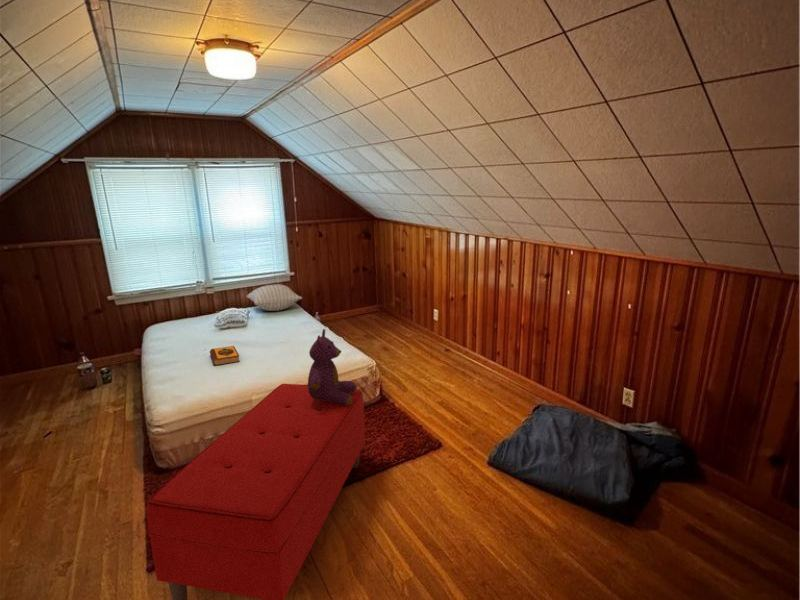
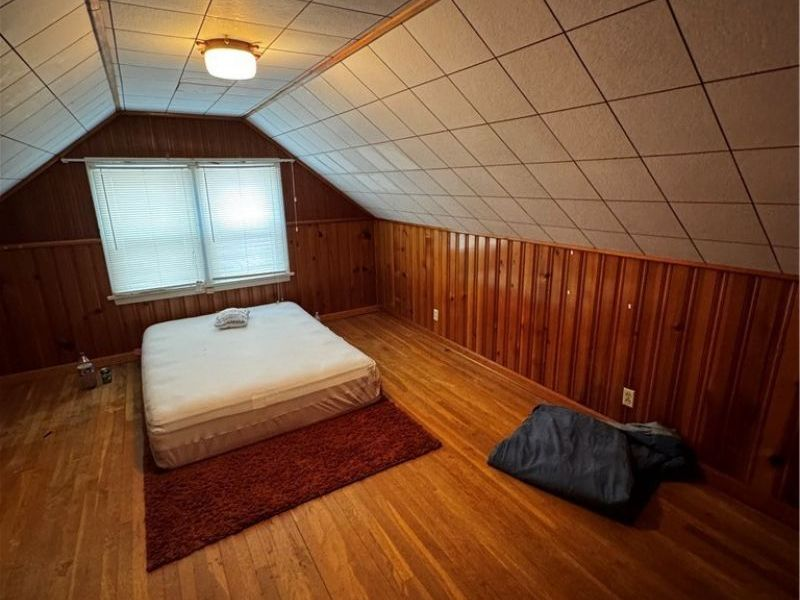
- bench (282, 479)
- teddy bear (331, 365)
- hardback book (224, 355)
- pillow (273, 297)
